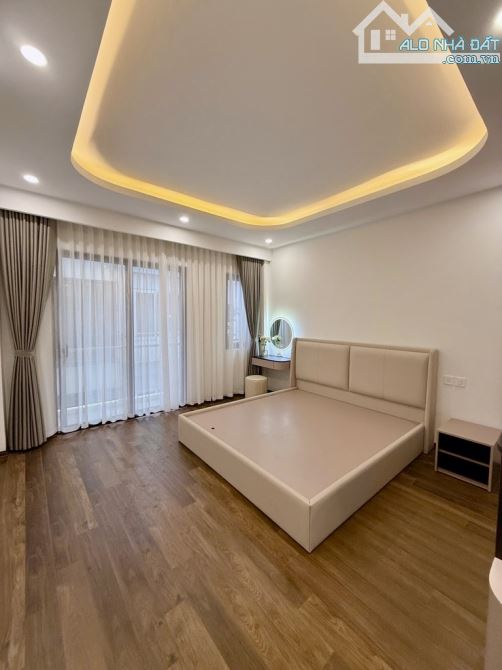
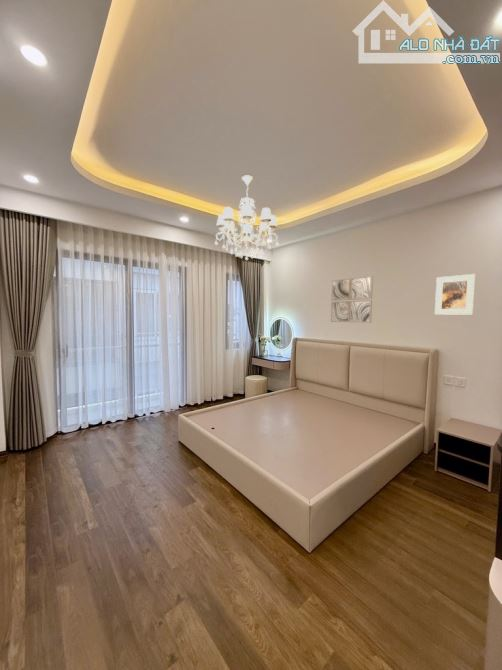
+ chandelier (247, 219)
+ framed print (454, 295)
+ wall art (350, 301)
